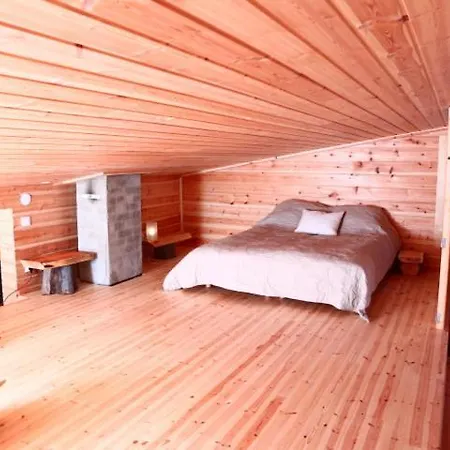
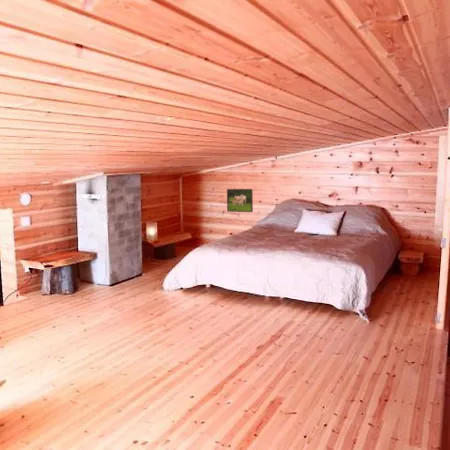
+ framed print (239, 200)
